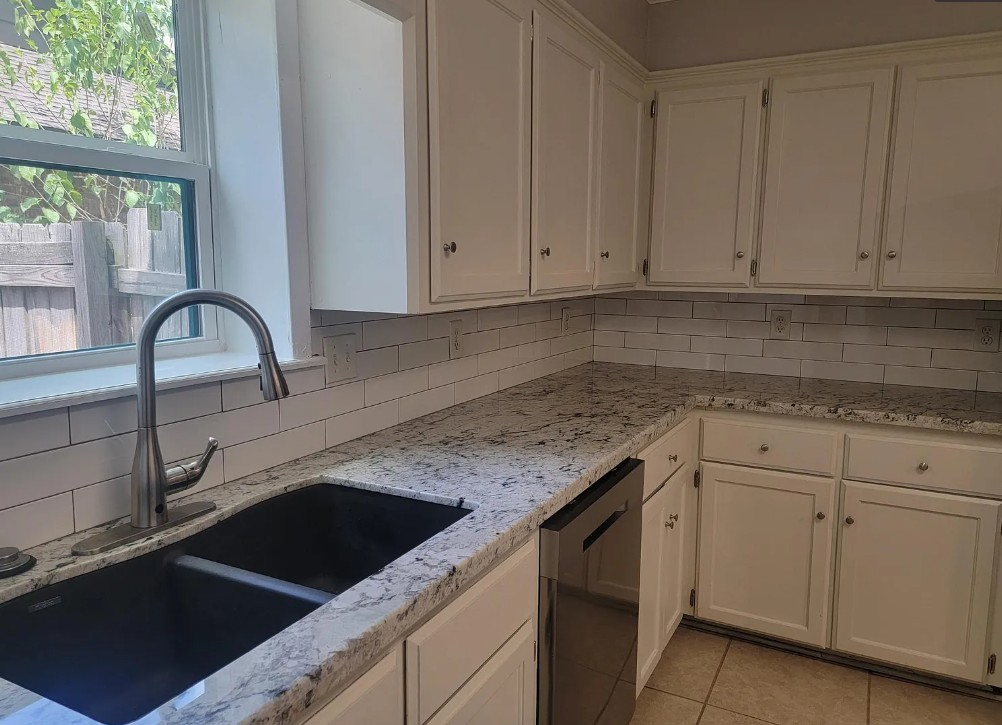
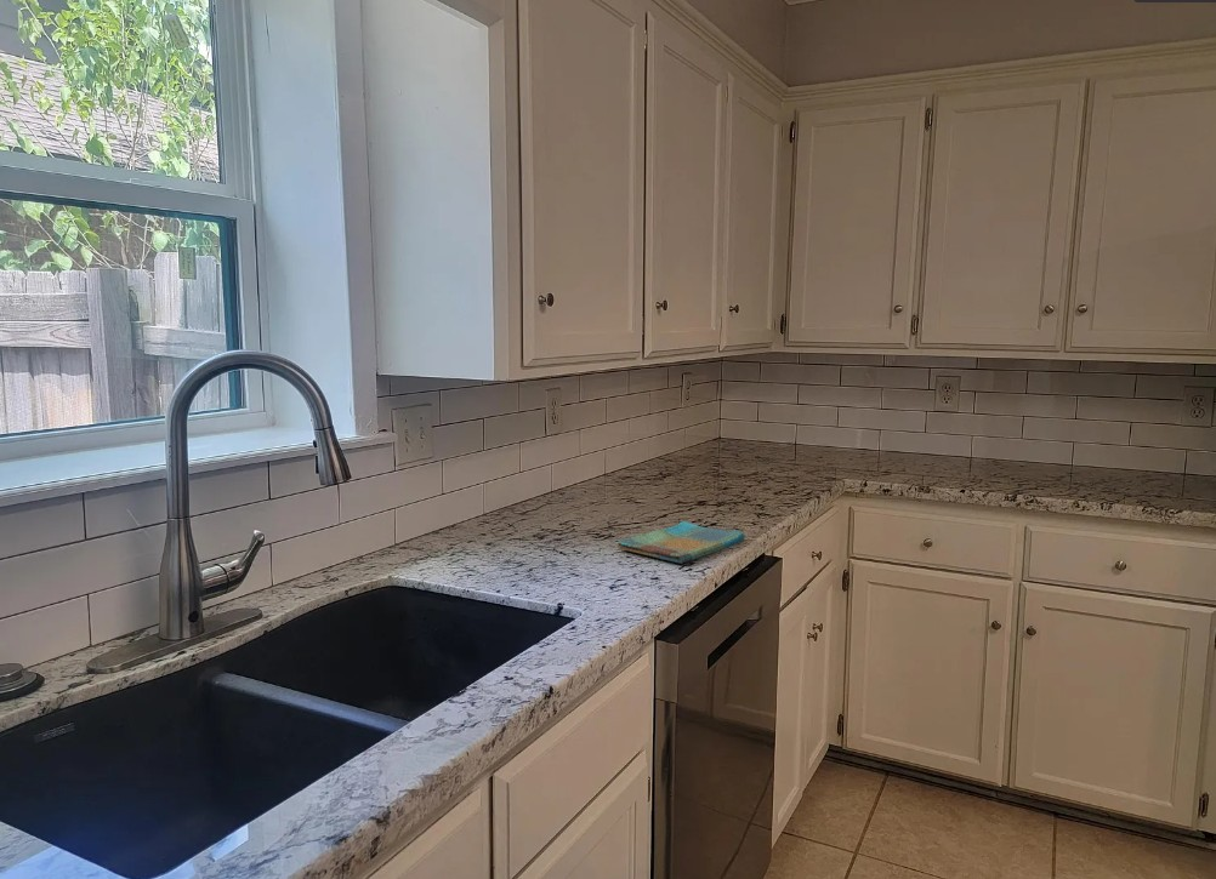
+ dish towel (682, 540)
